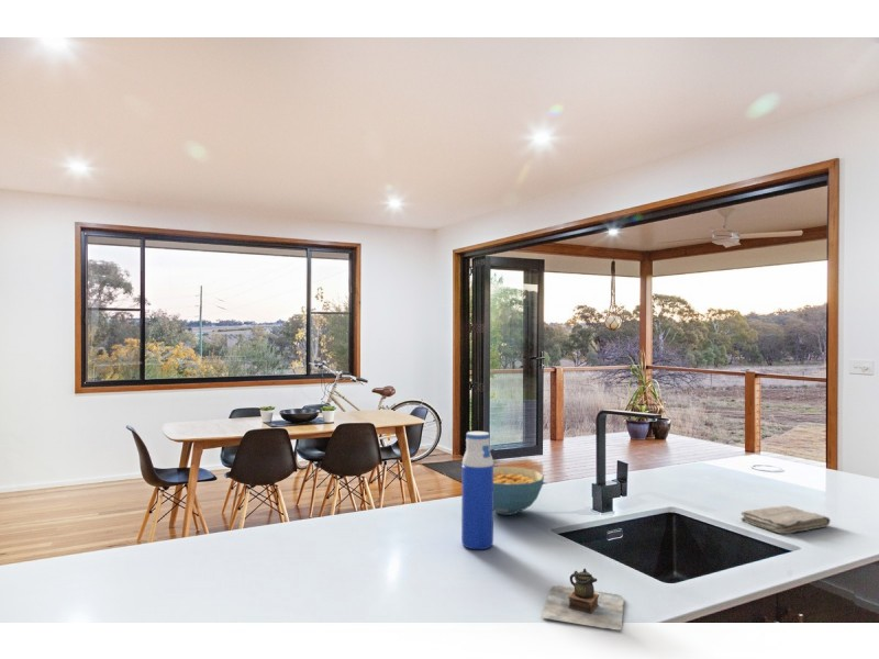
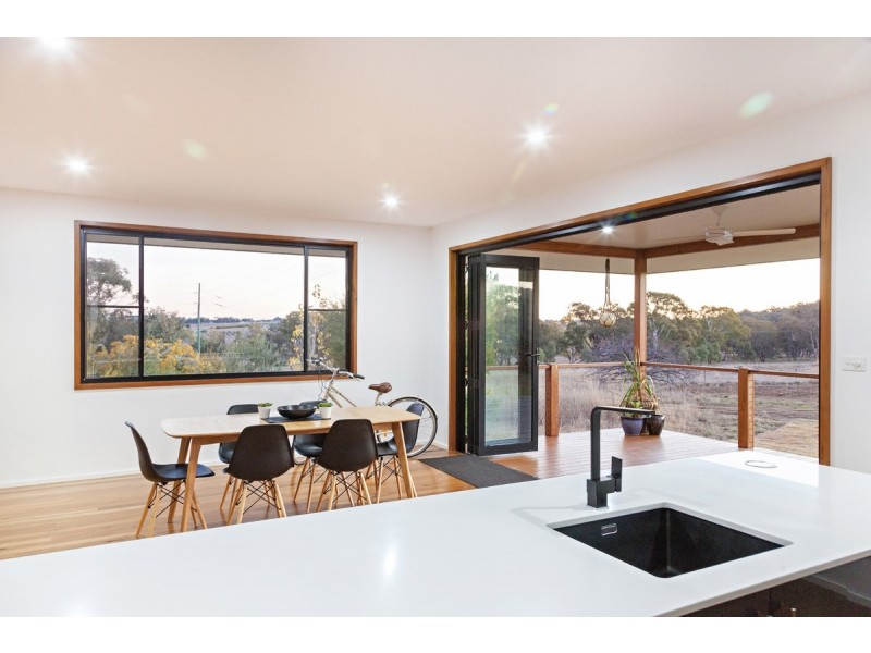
- water bottle (477, 488)
- cereal bowl (505, 492)
- teapot (583, 588)
- washcloth (783, 517)
